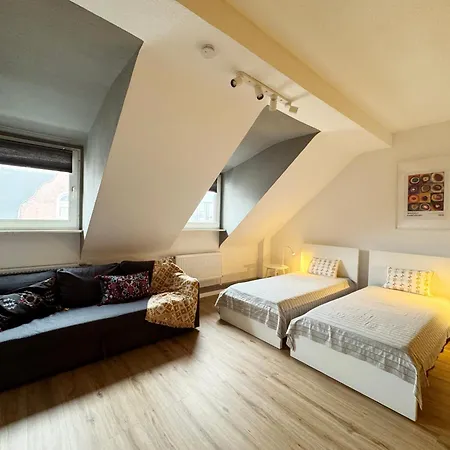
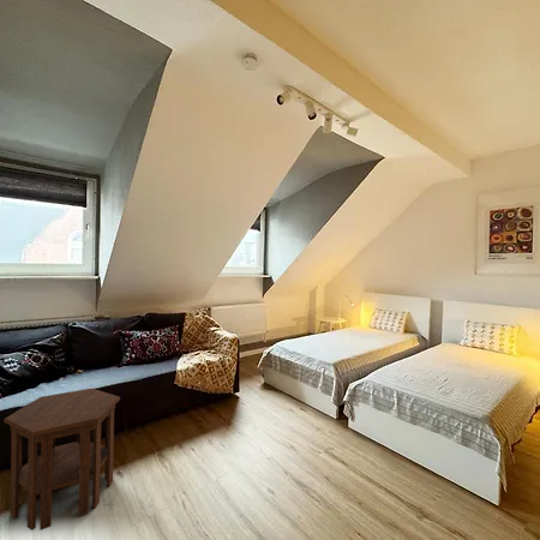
+ side table (66, 450)
